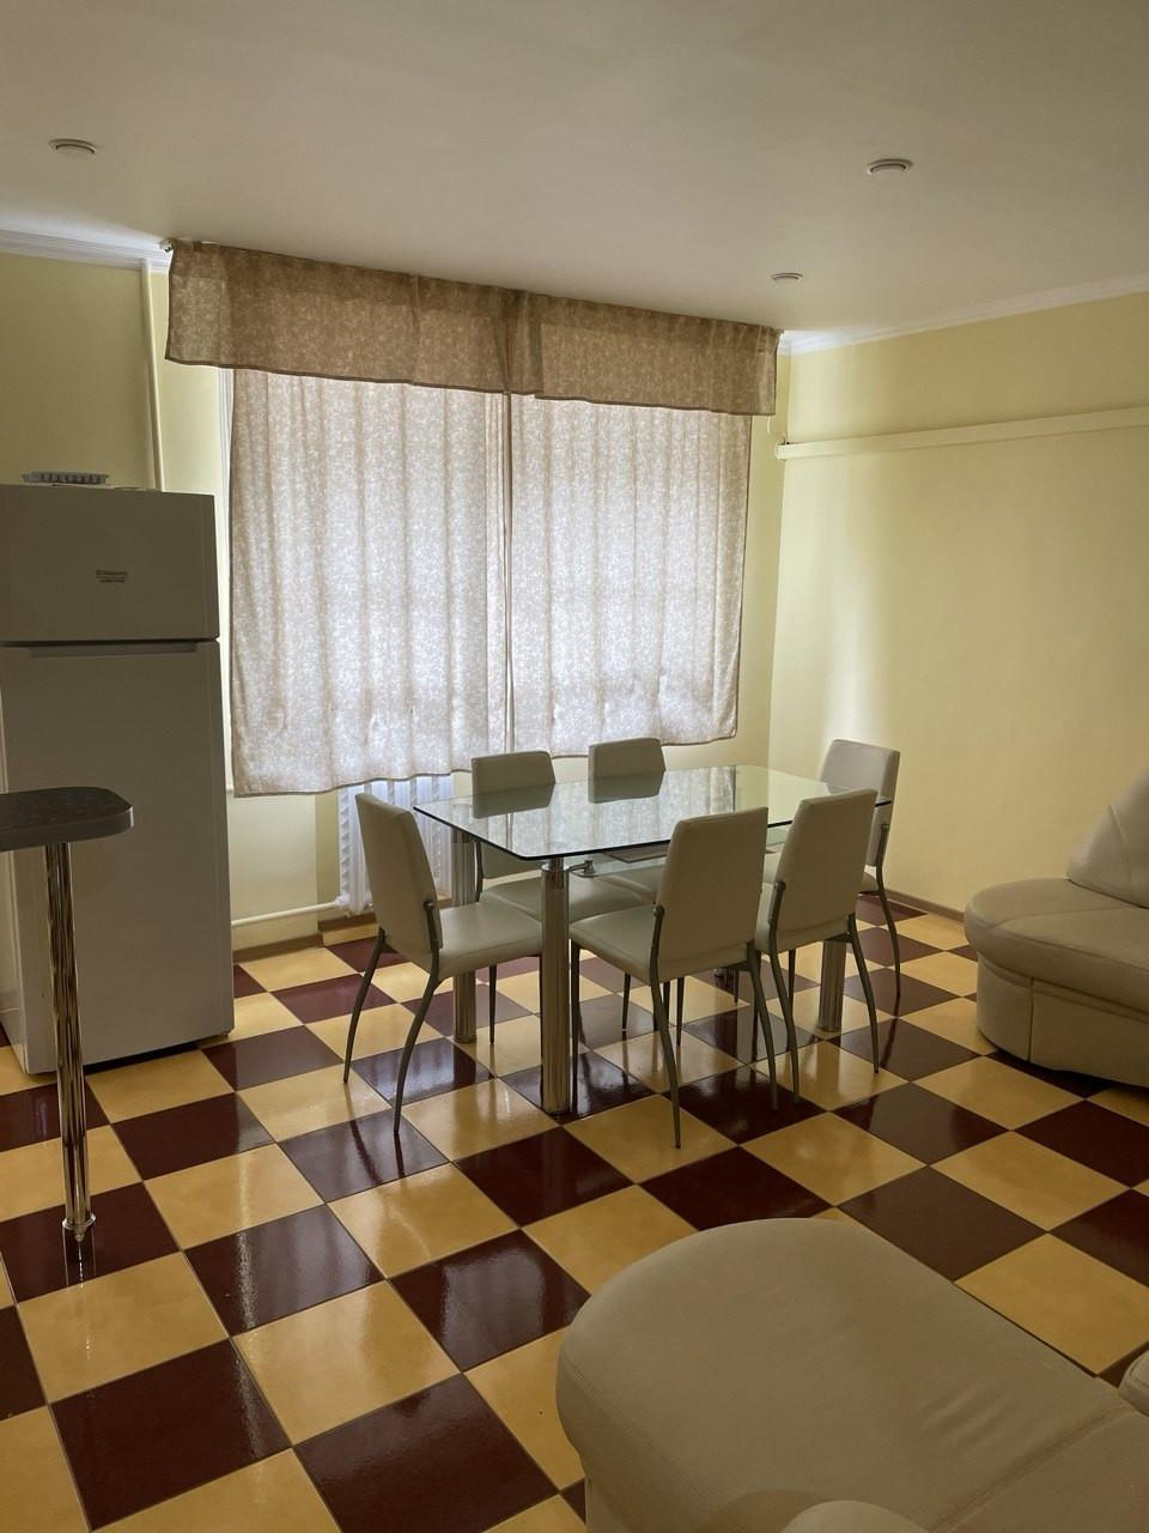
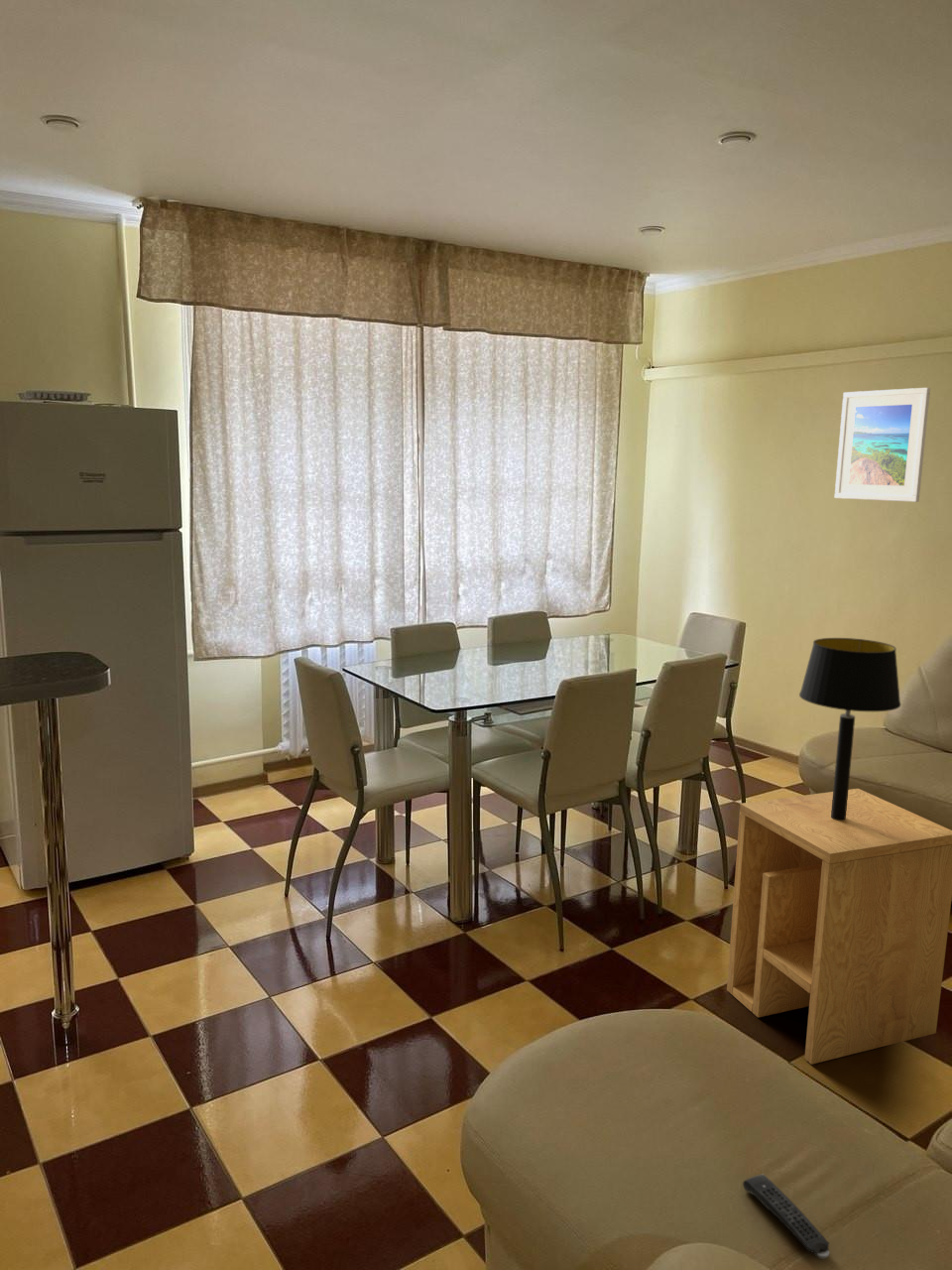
+ side table (836, 916)
+ table lamp (846, 731)
+ remote control (787, 1214)
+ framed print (880, 445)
